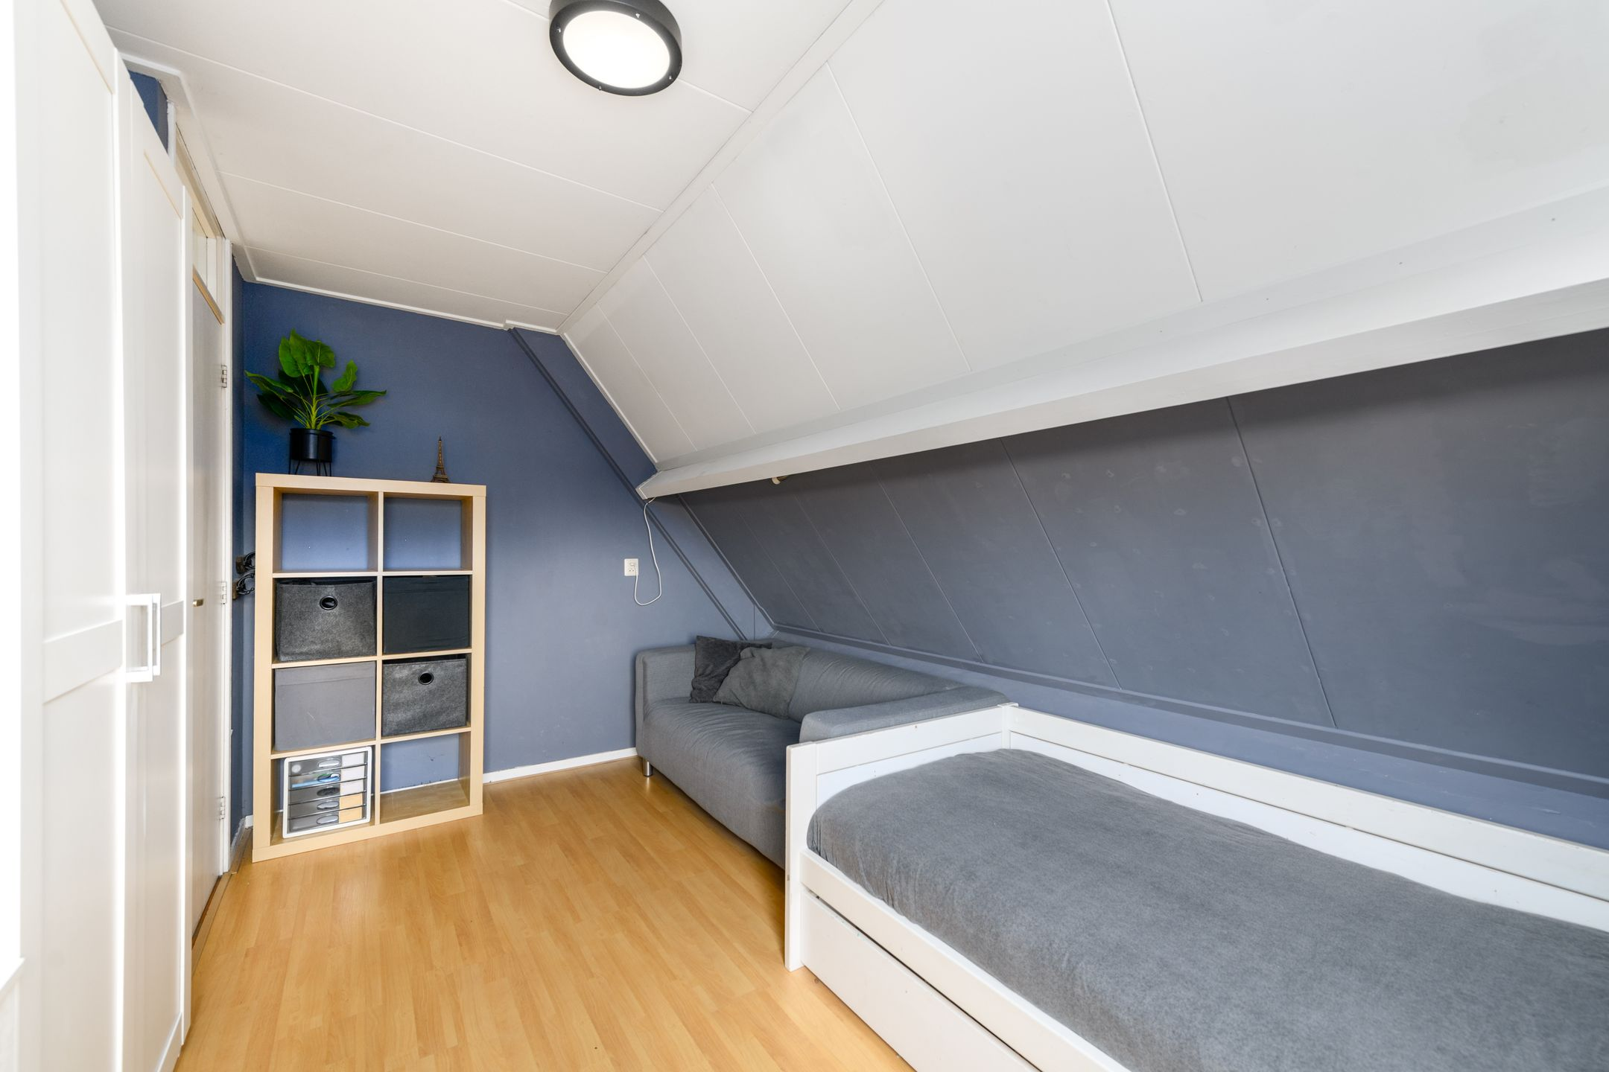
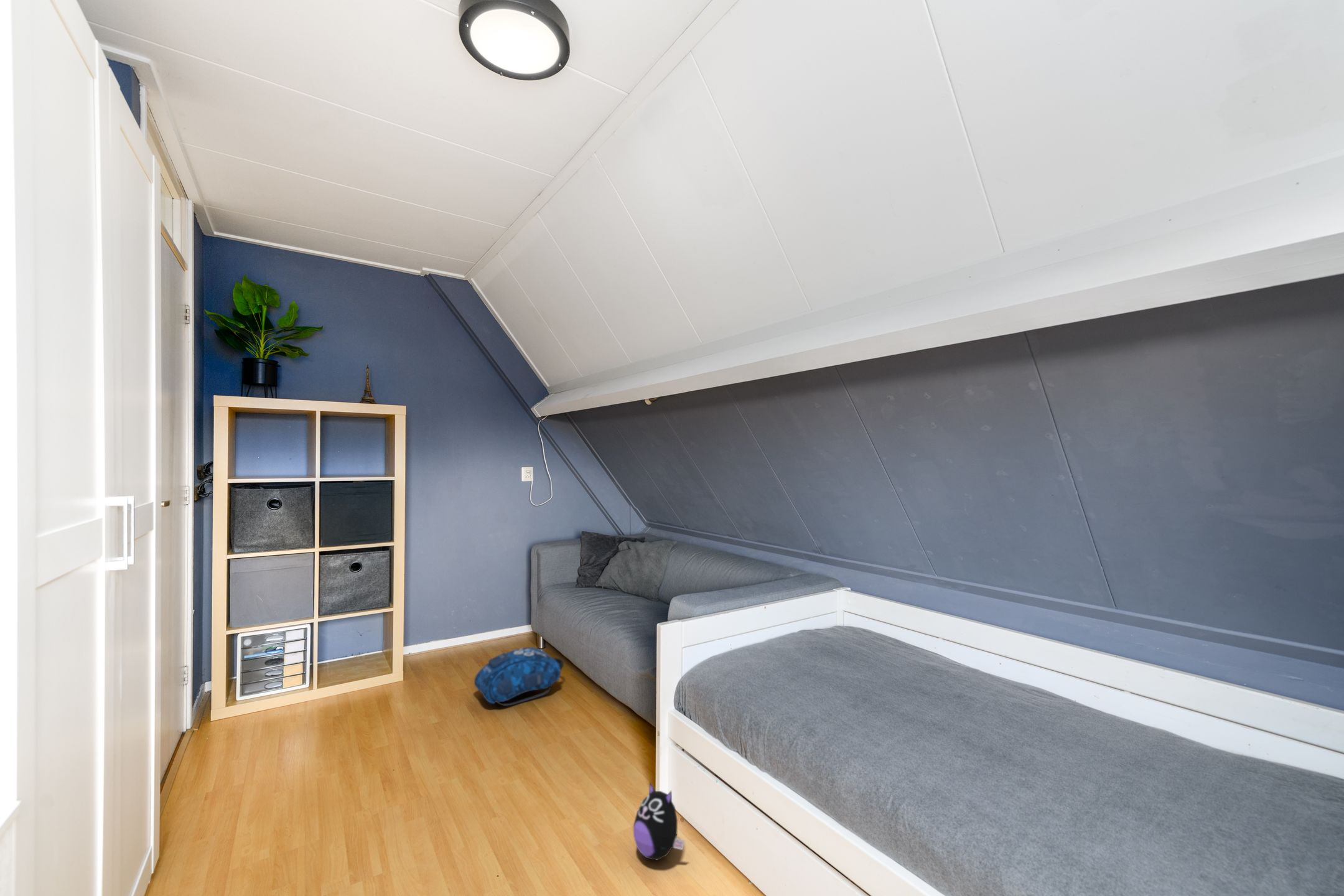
+ backpack (522, 673)
+ plush toy (658, 821)
